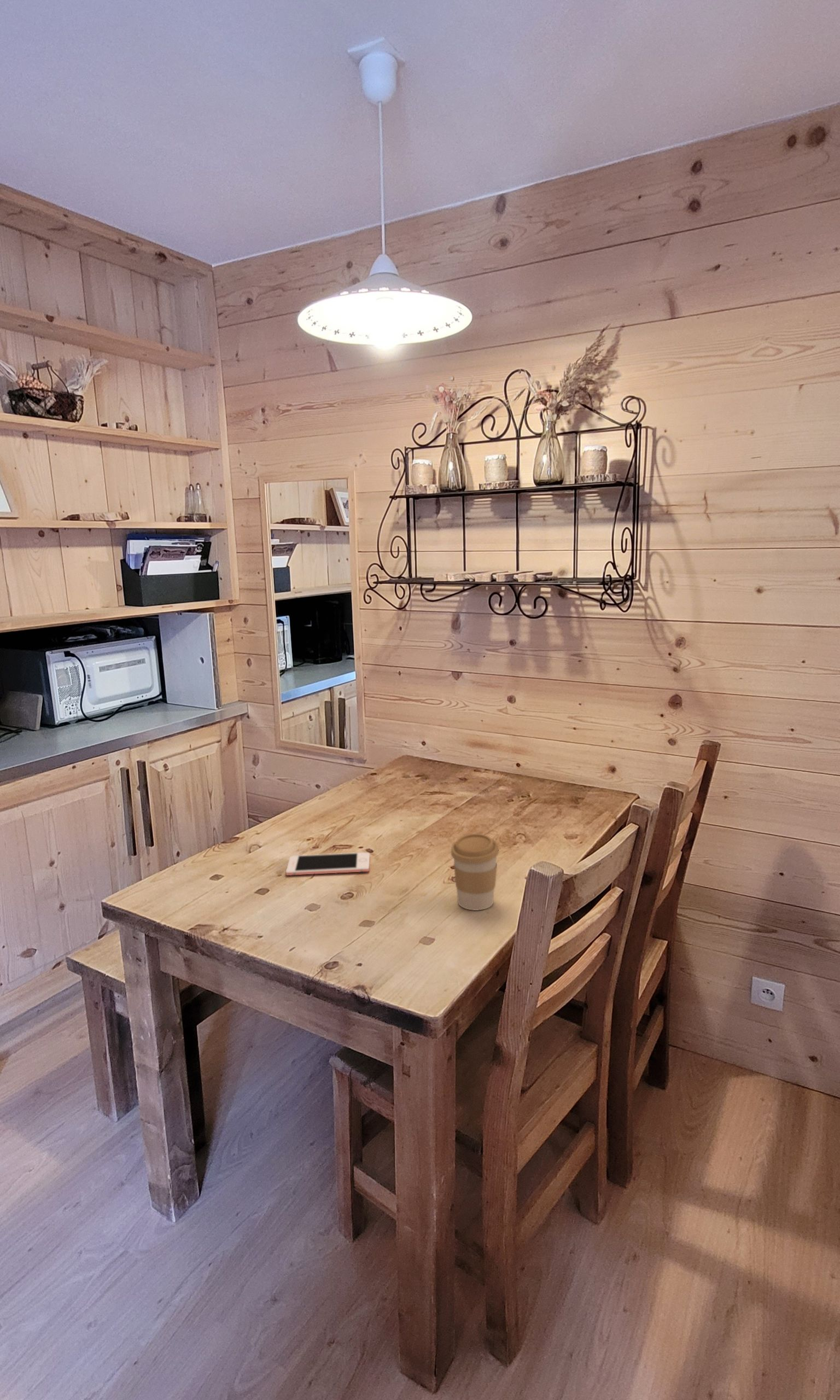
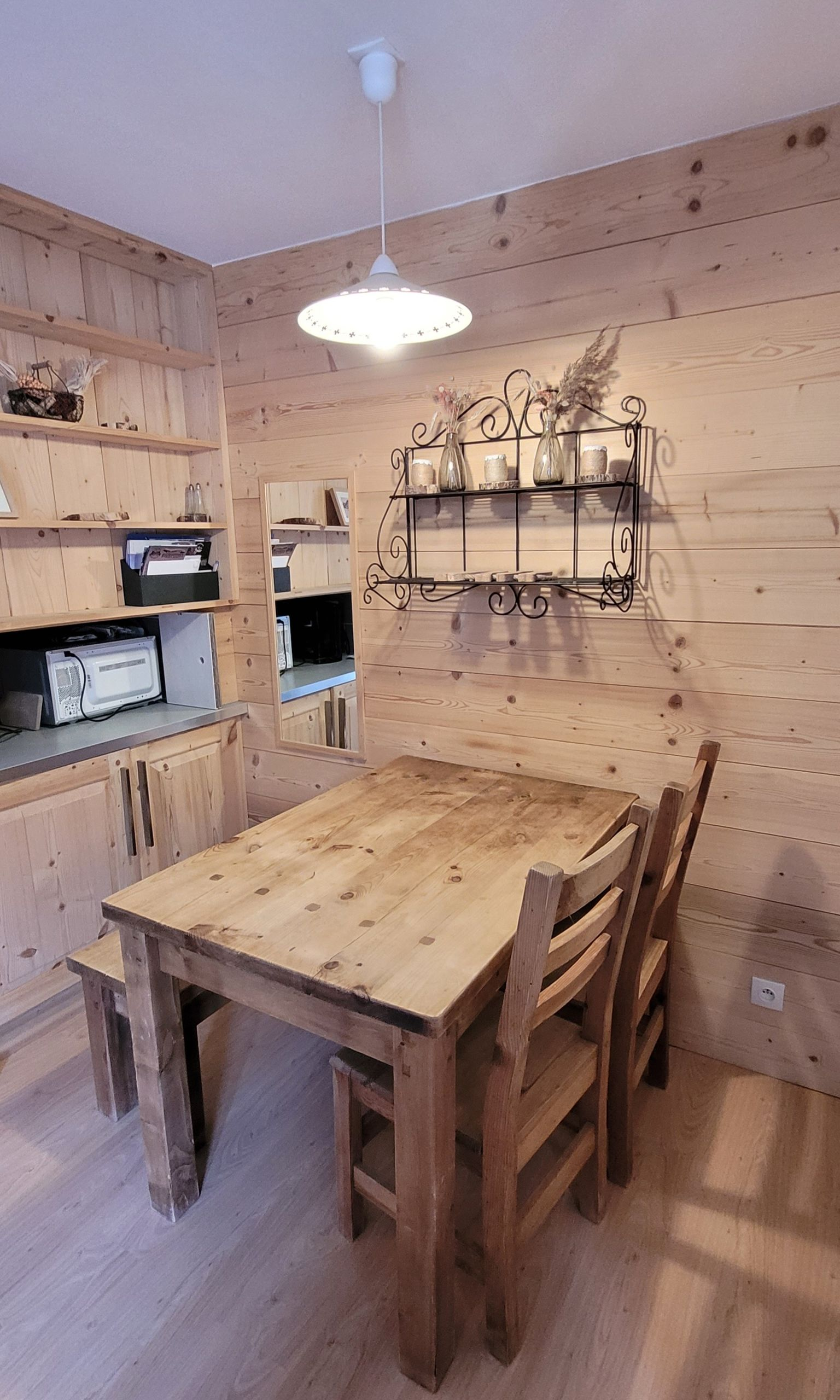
- cell phone (329, 864)
- coffee cup (475, 871)
